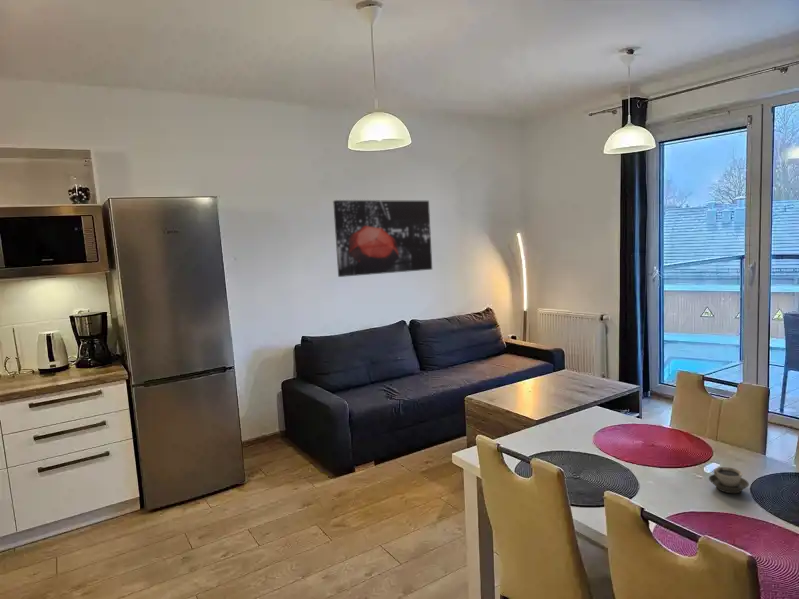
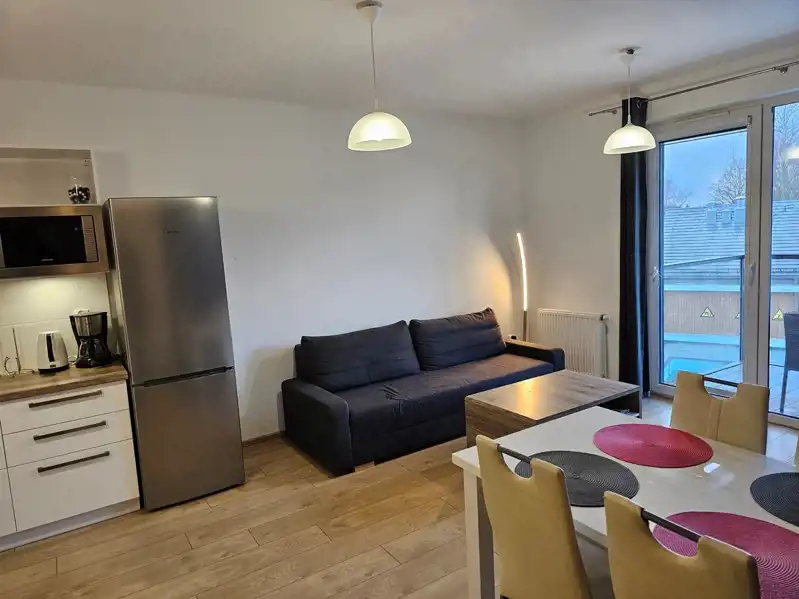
- cup (728, 480)
- wall art (385, 237)
